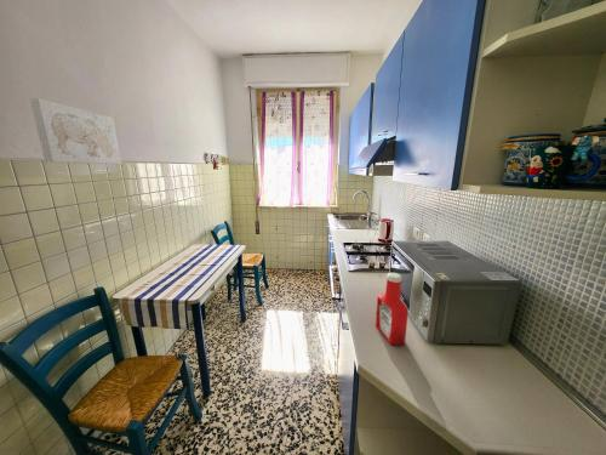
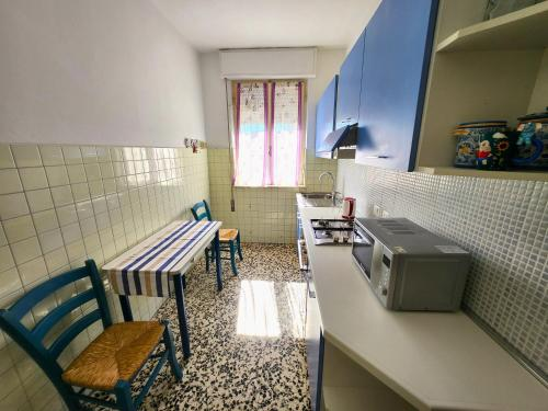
- soap bottle (391, 305)
- wall art (84, 137)
